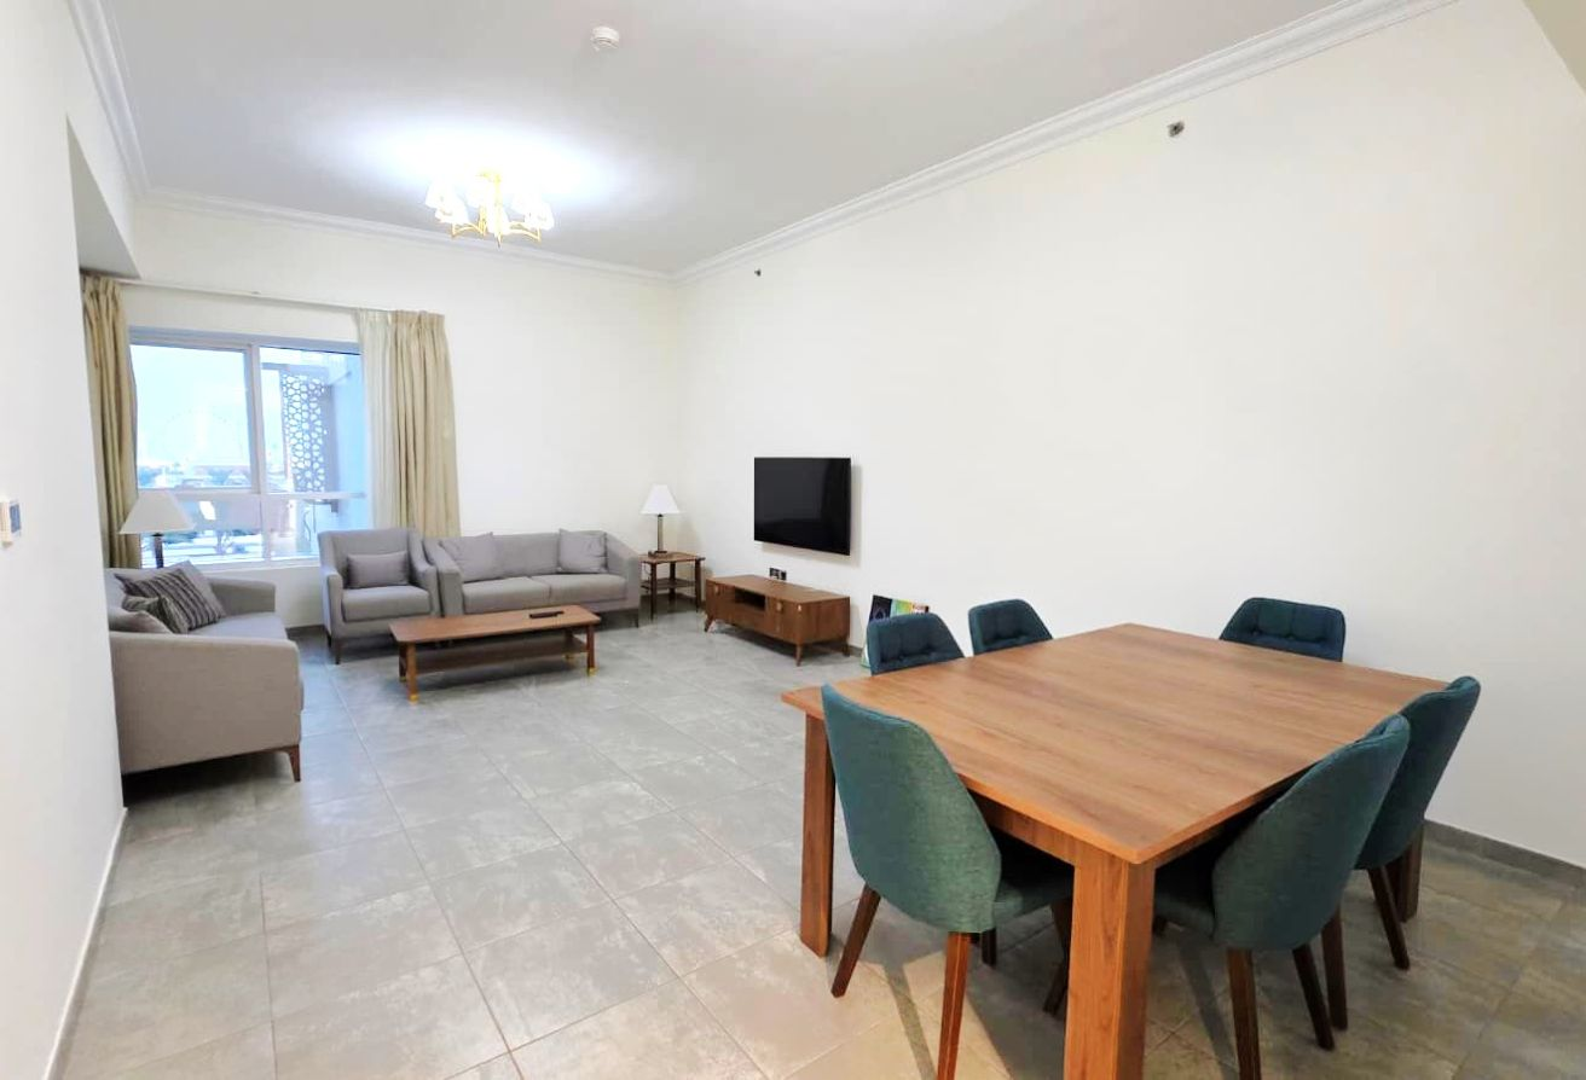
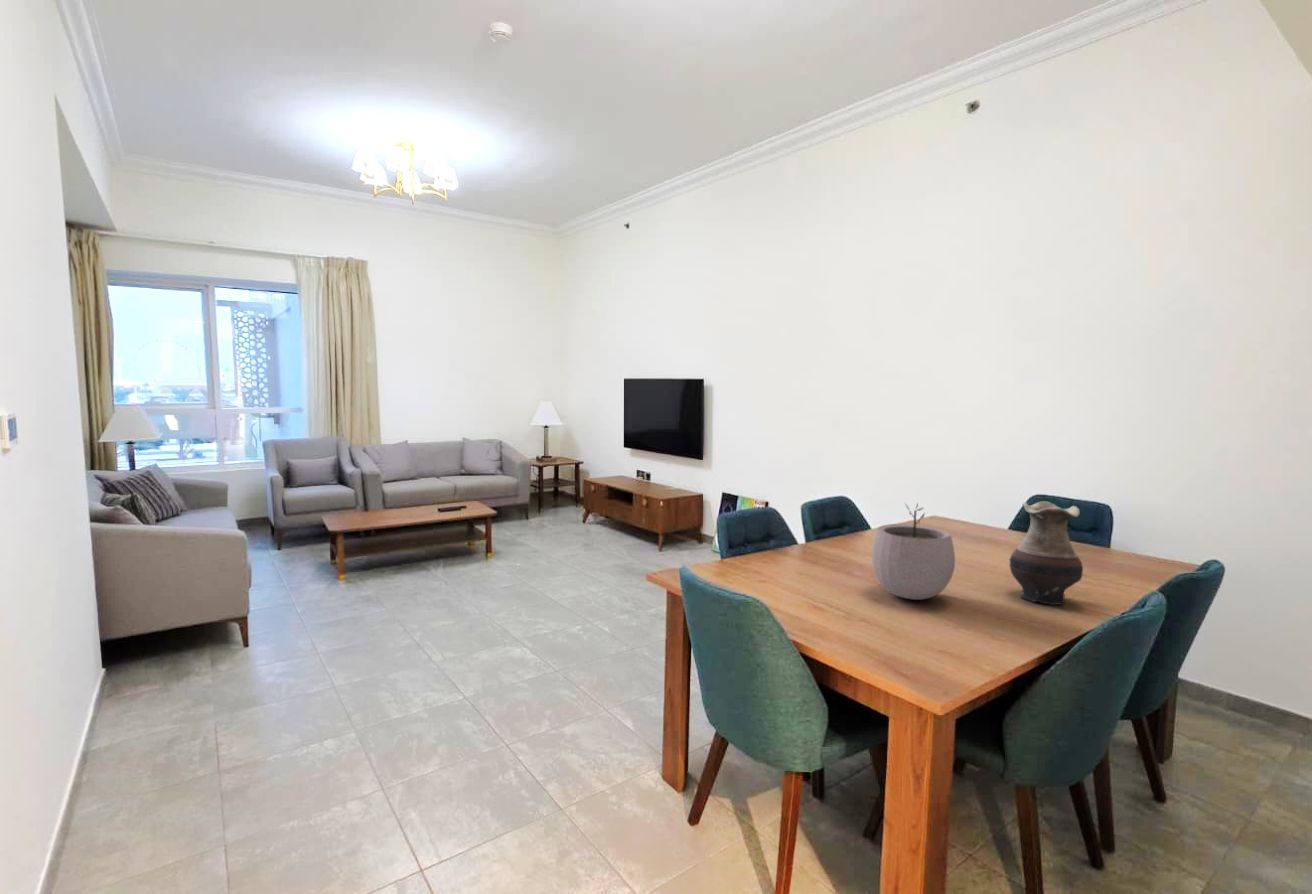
+ vase (1046, 552)
+ plant pot (912, 549)
